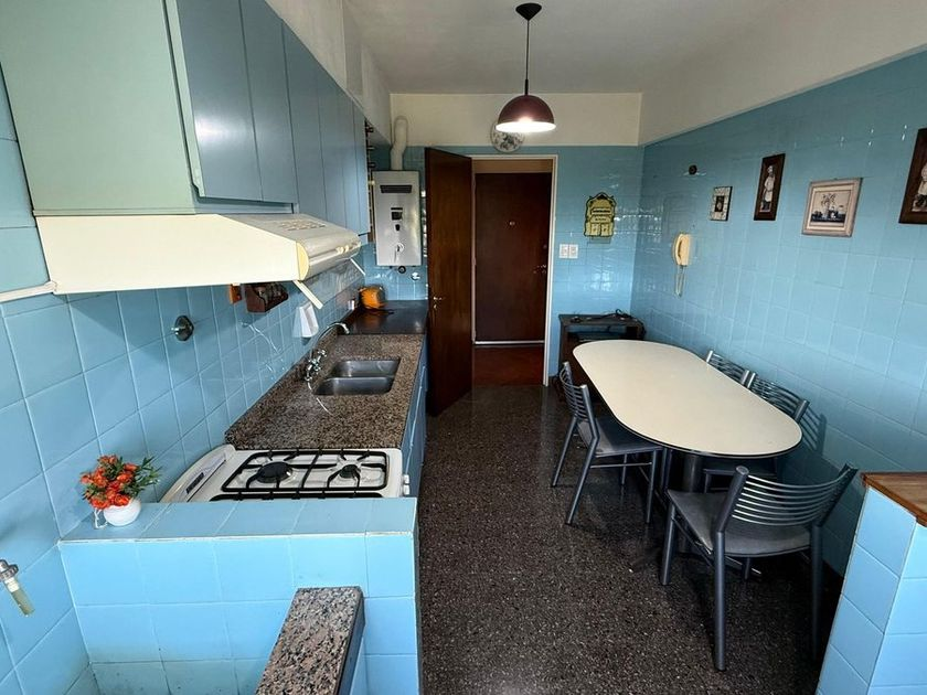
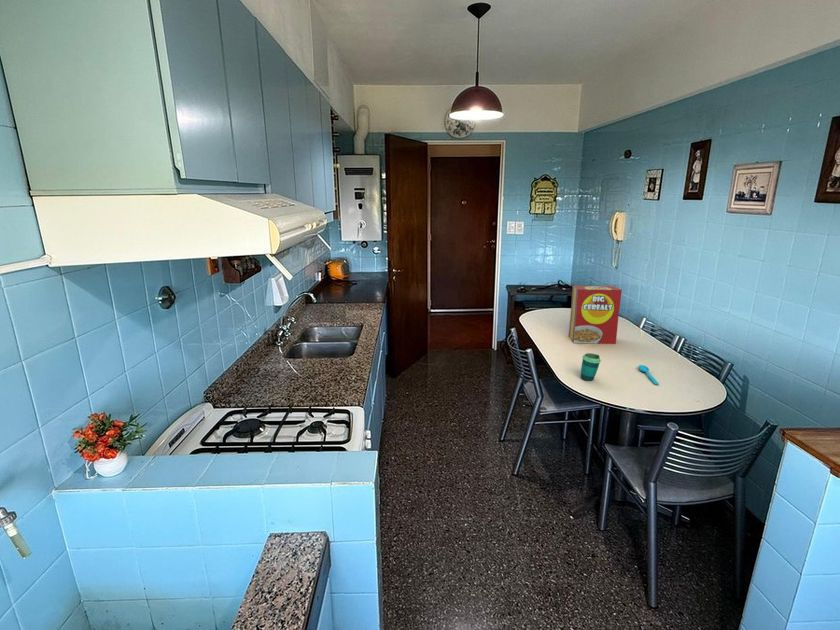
+ cereal box (593, 314)
+ spoon (648, 374)
+ cup (590, 367)
